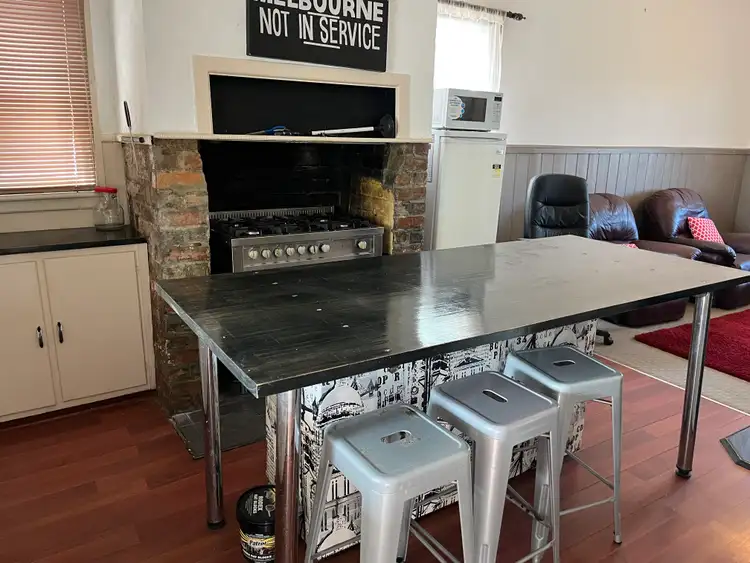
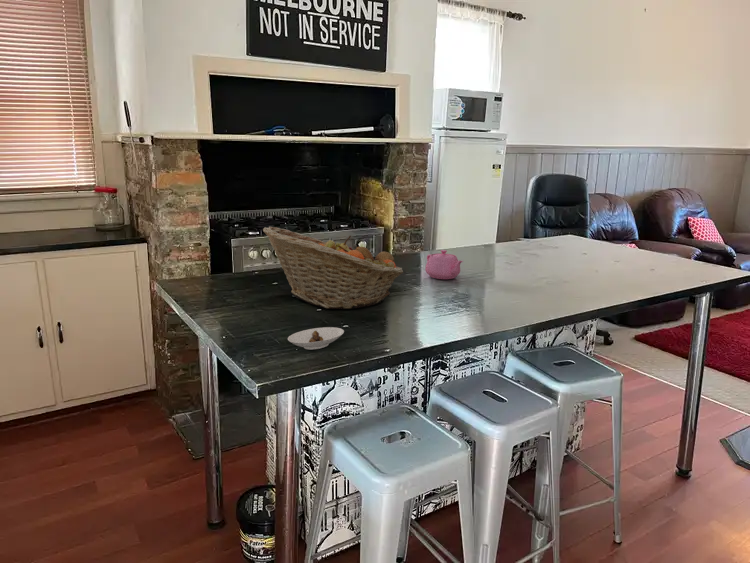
+ fruit basket (331, 262)
+ teapot (444, 264)
+ saucer (316, 338)
